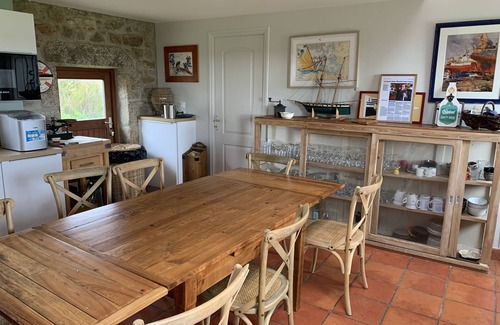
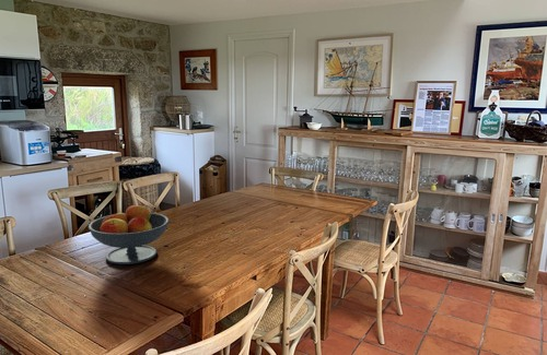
+ fruit bowl (130, 233)
